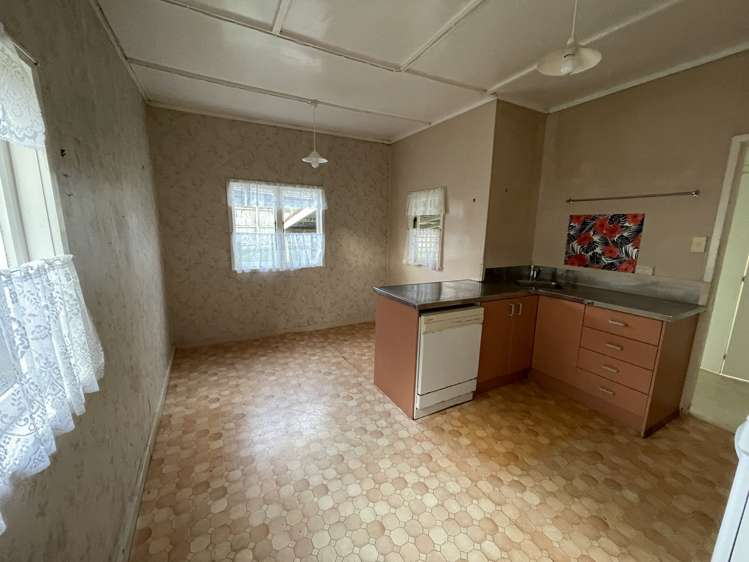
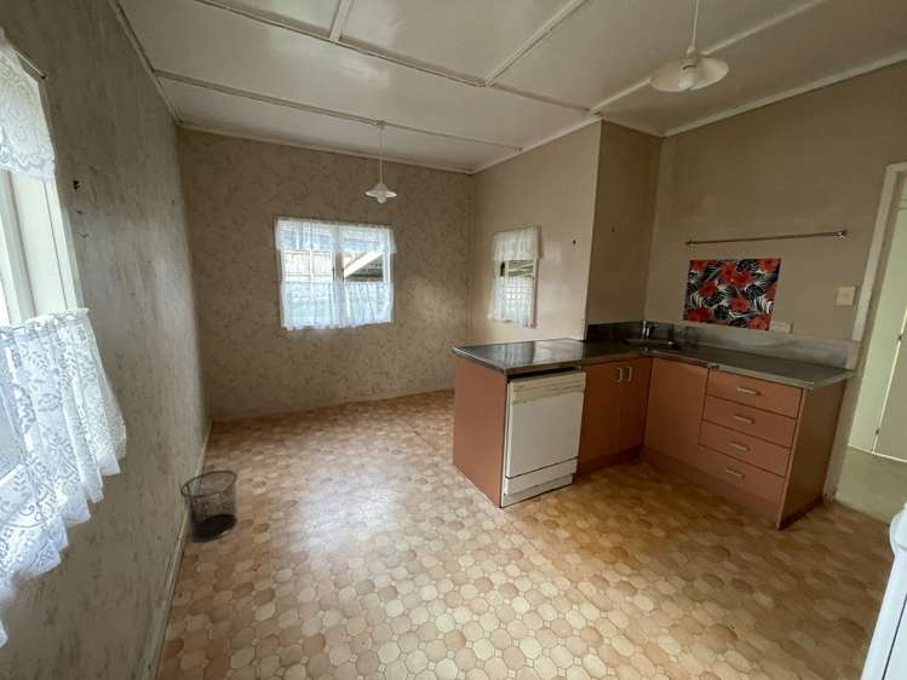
+ waste bin (211, 505)
